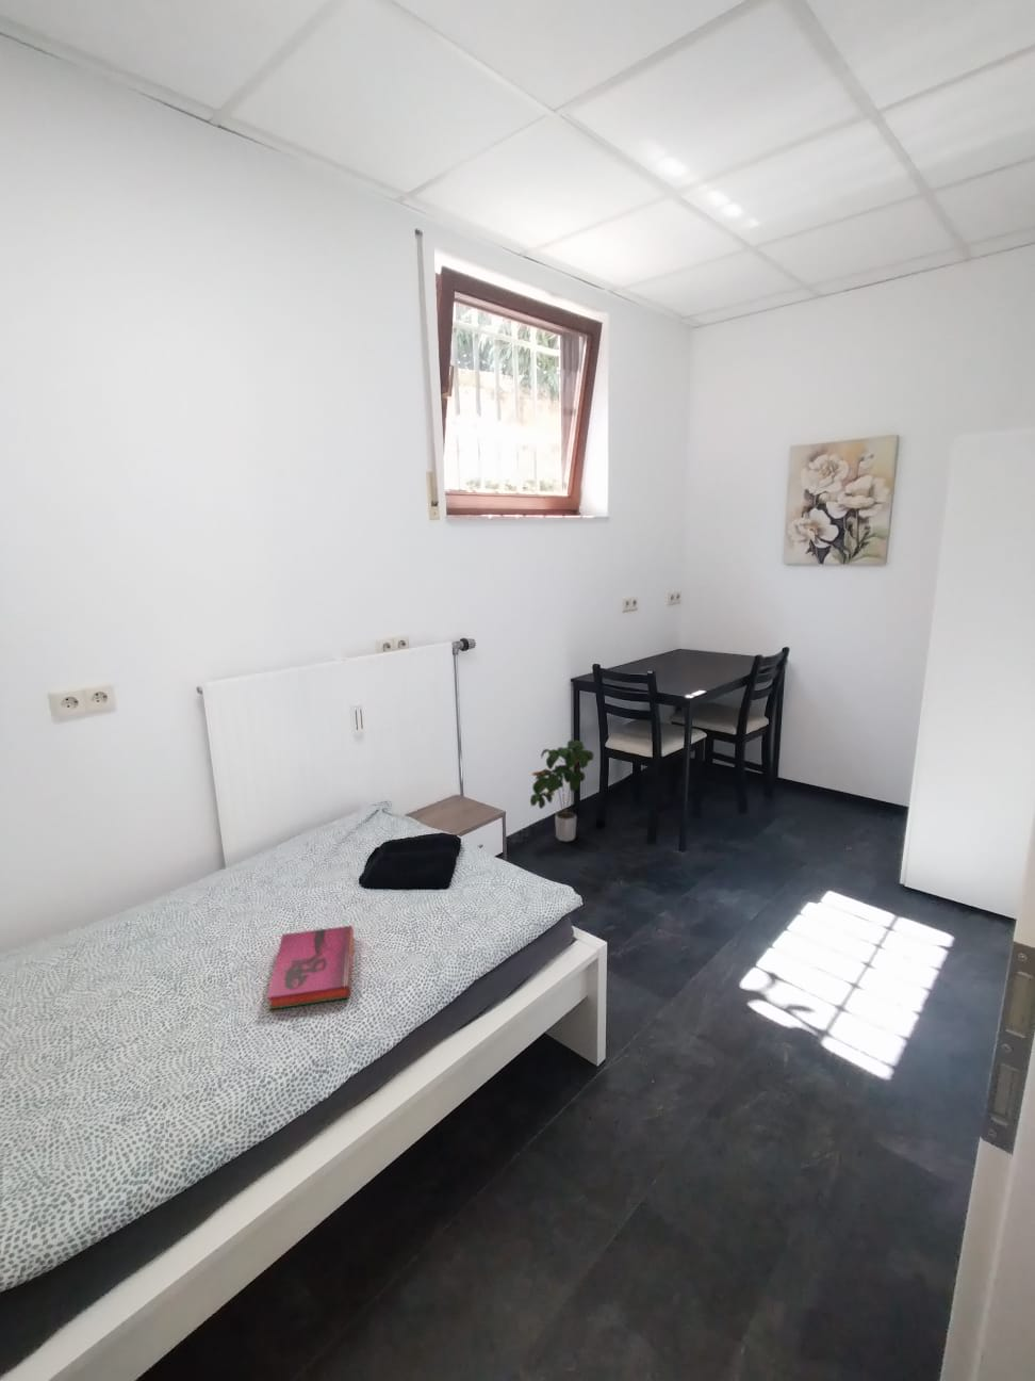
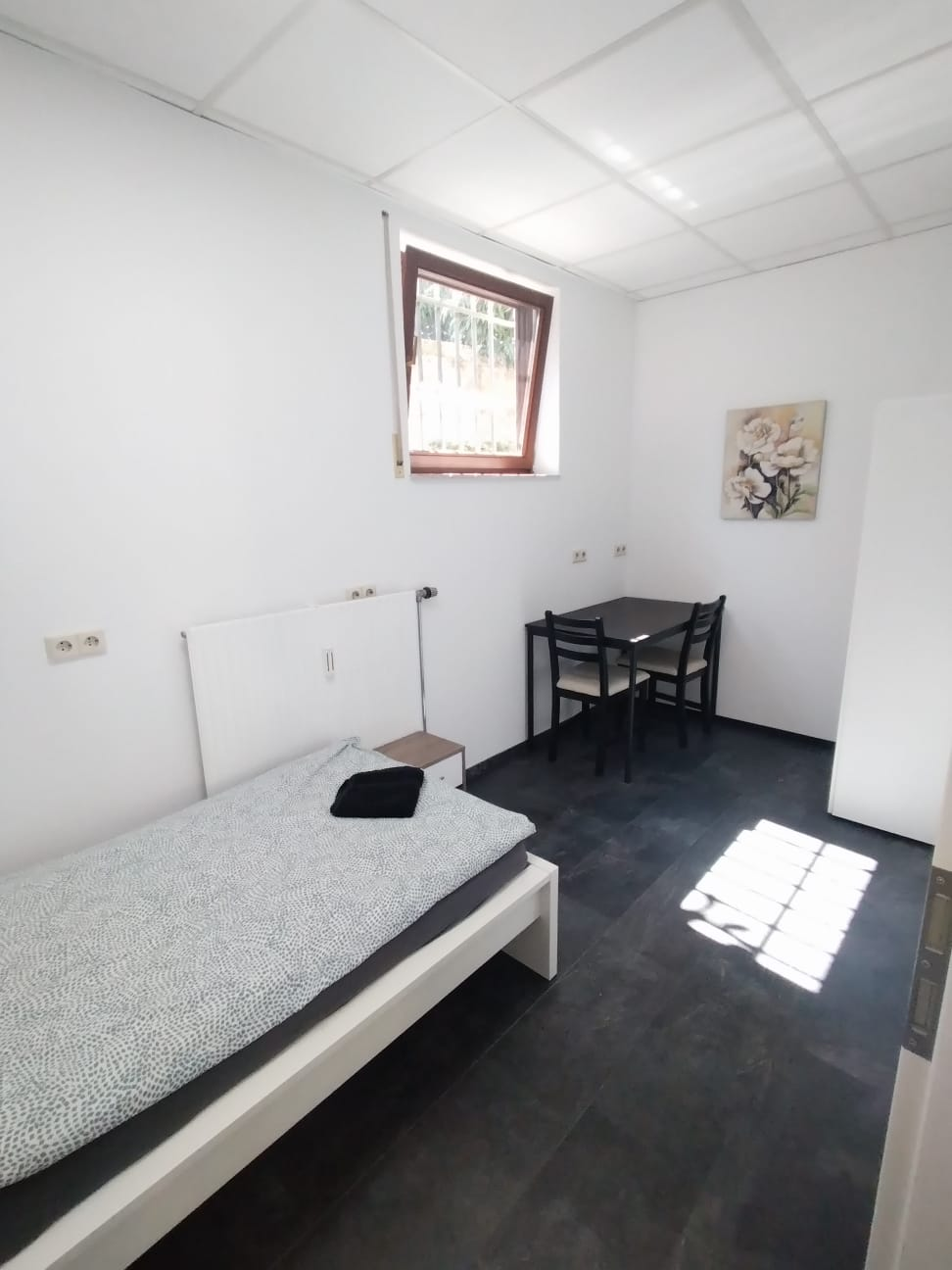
- potted plant (562, 788)
- hardback book (314, 963)
